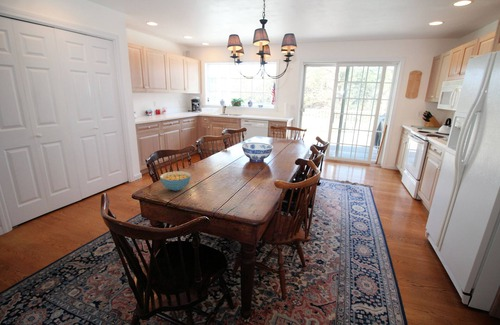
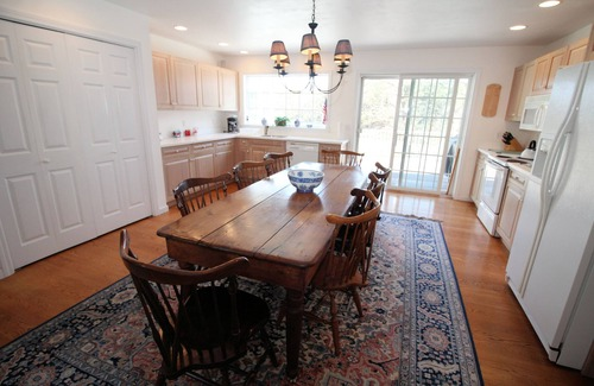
- cereal bowl (176, 182)
